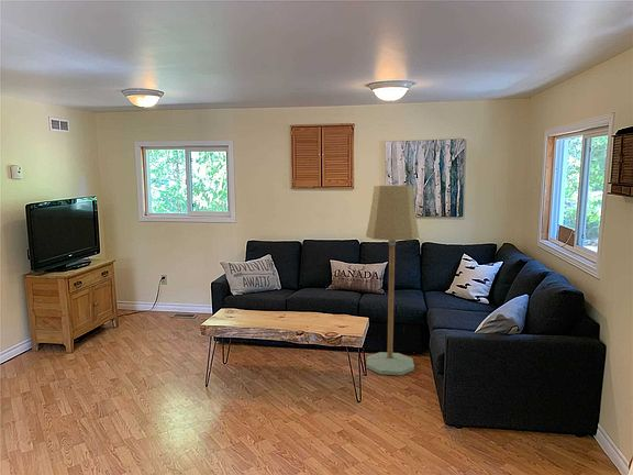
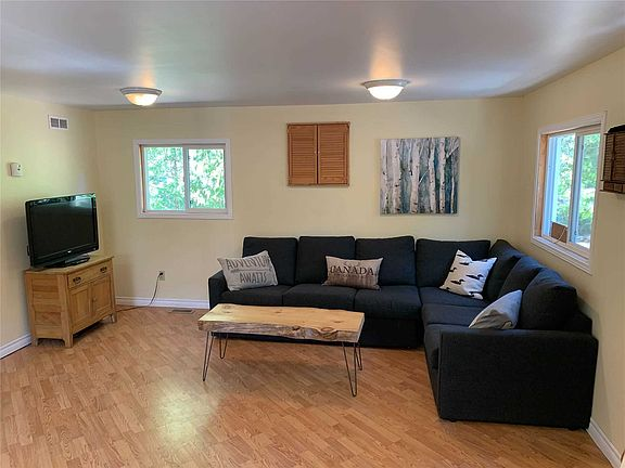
- floor lamp (391, 277)
